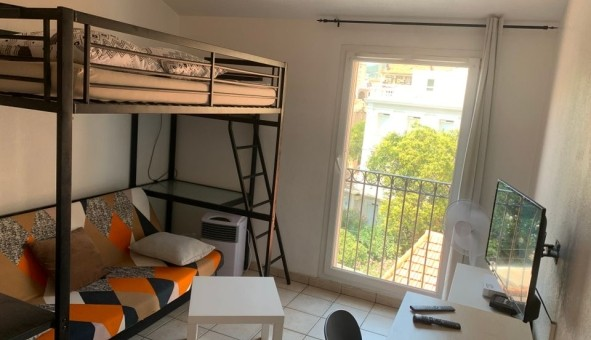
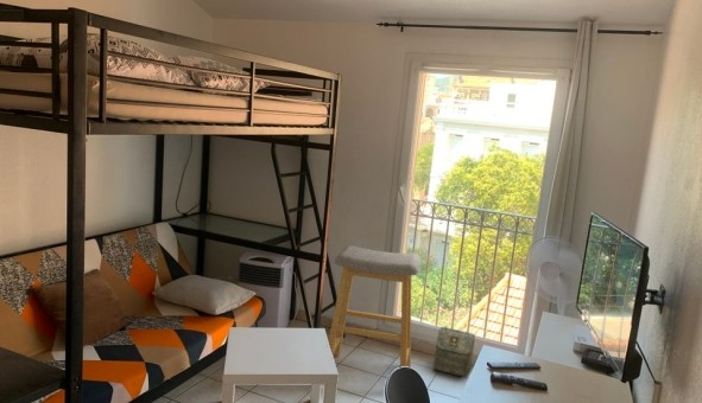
+ bag (454, 350)
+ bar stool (373, 314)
